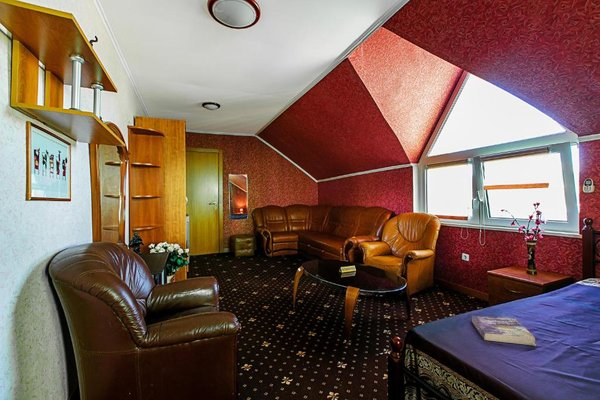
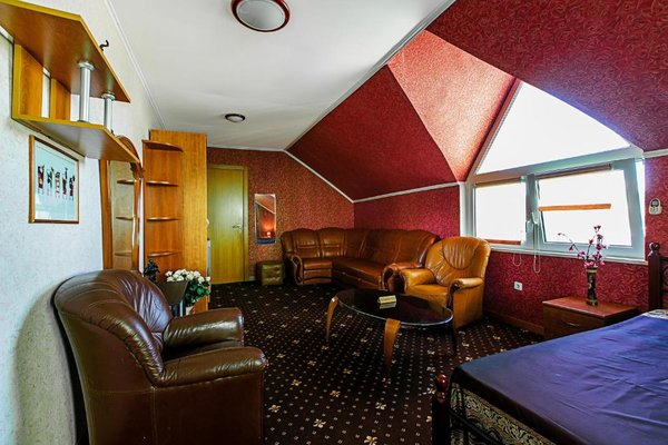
- book (500, 328)
